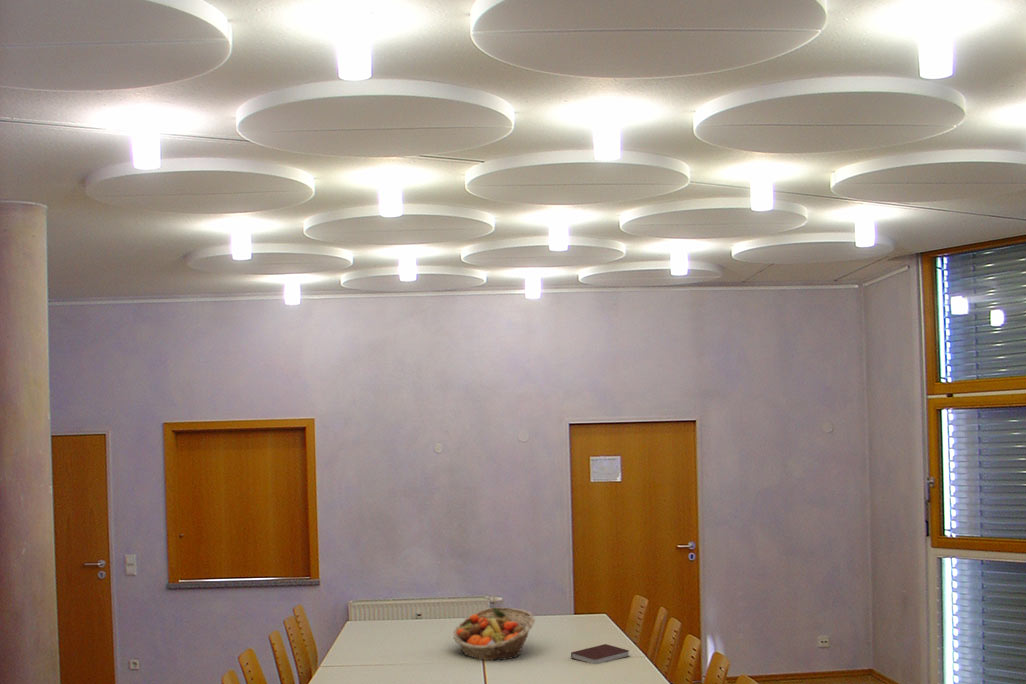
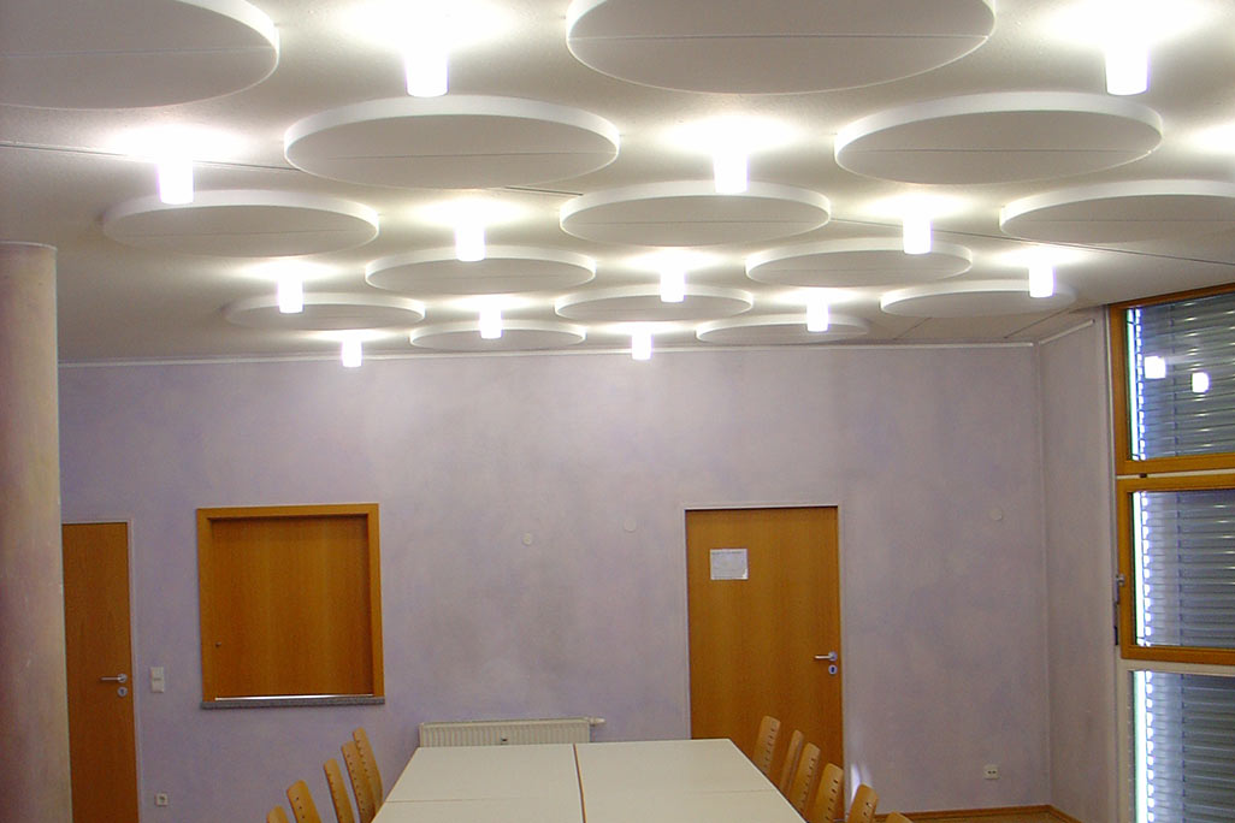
- notebook (600, 654)
- fruit basket (494, 633)
